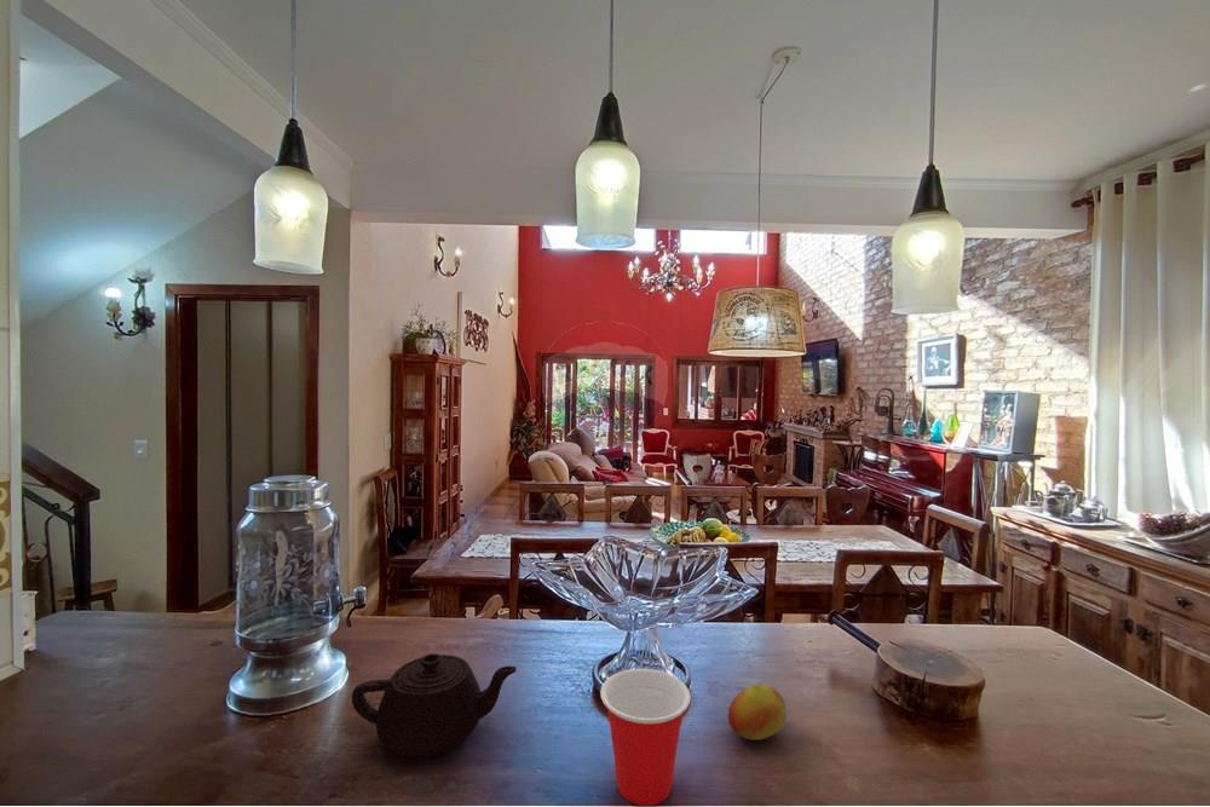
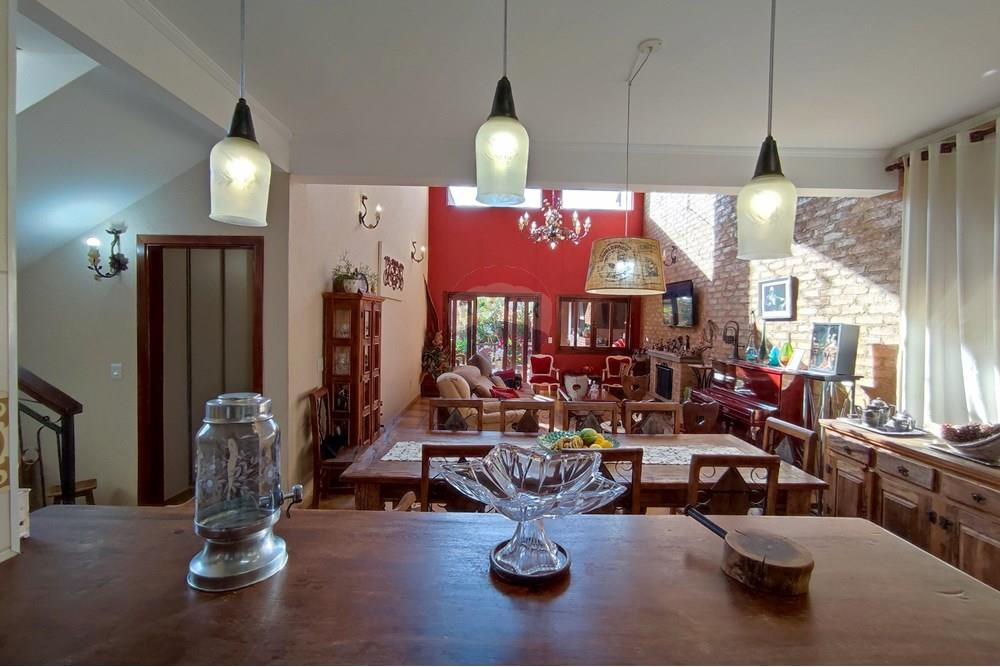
- teapot (436, 696)
- cup (644, 737)
- fruit (756, 710)
